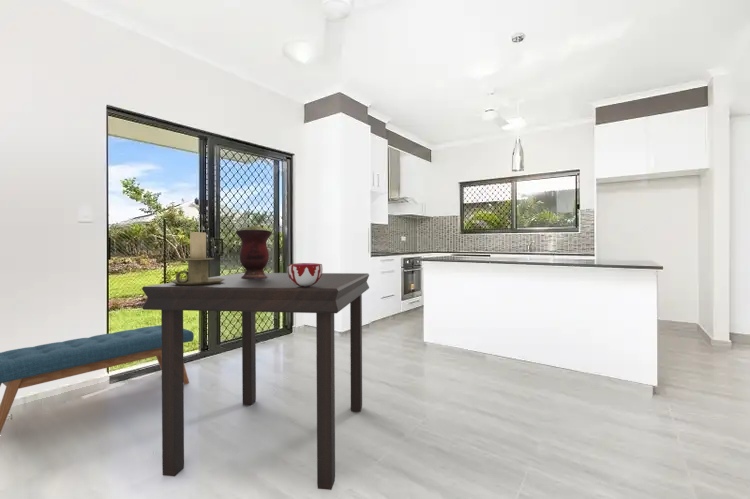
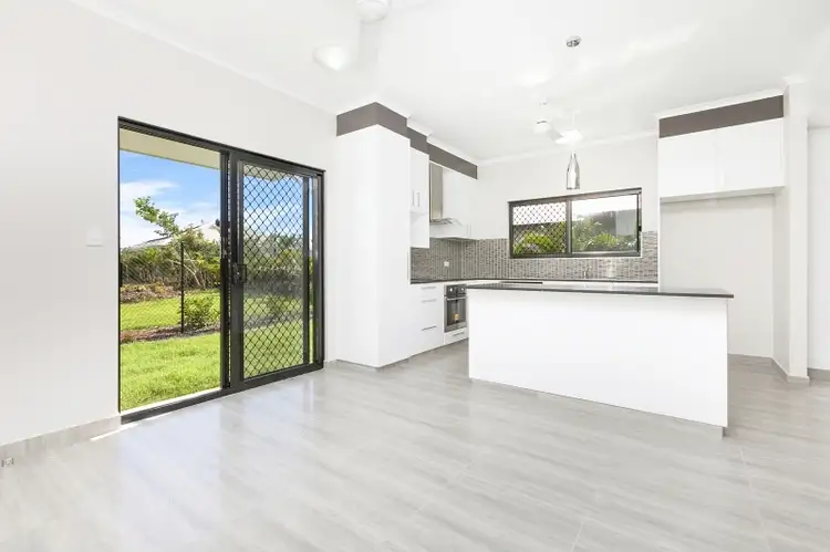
- decorative bowl (305, 274)
- bench (97, 369)
- candle holder (198, 257)
- dining table (255, 357)
- vase (254, 251)
